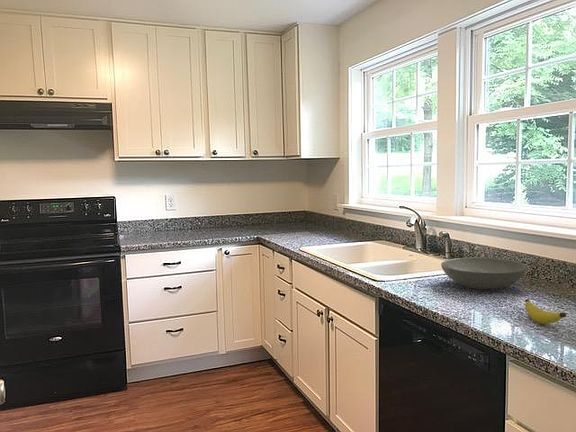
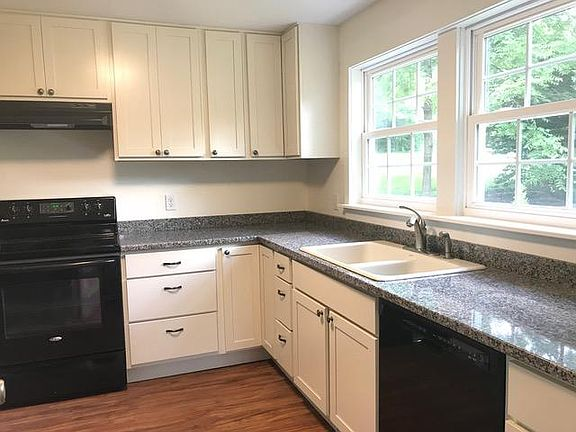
- banana (539, 312)
- bowl (482, 275)
